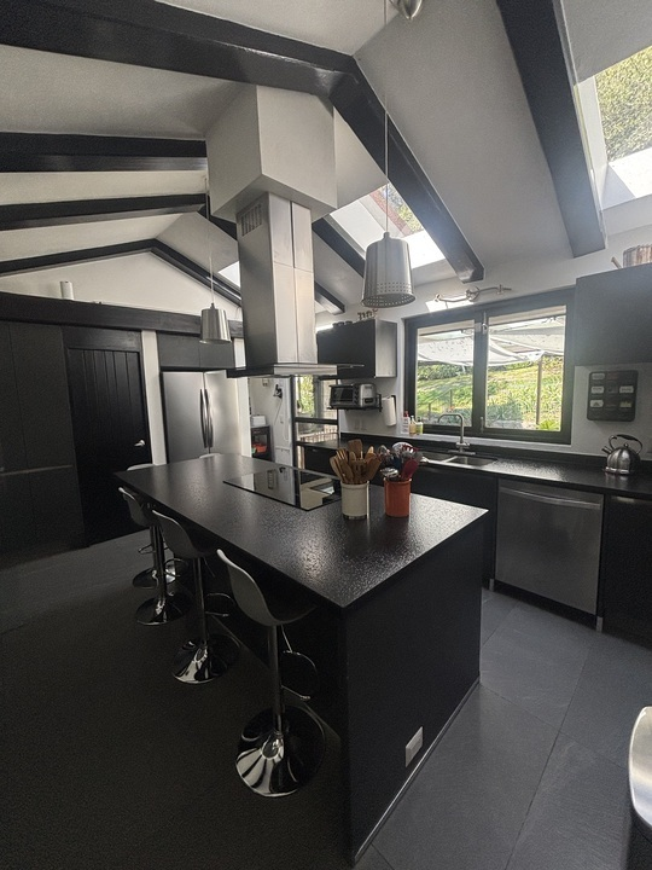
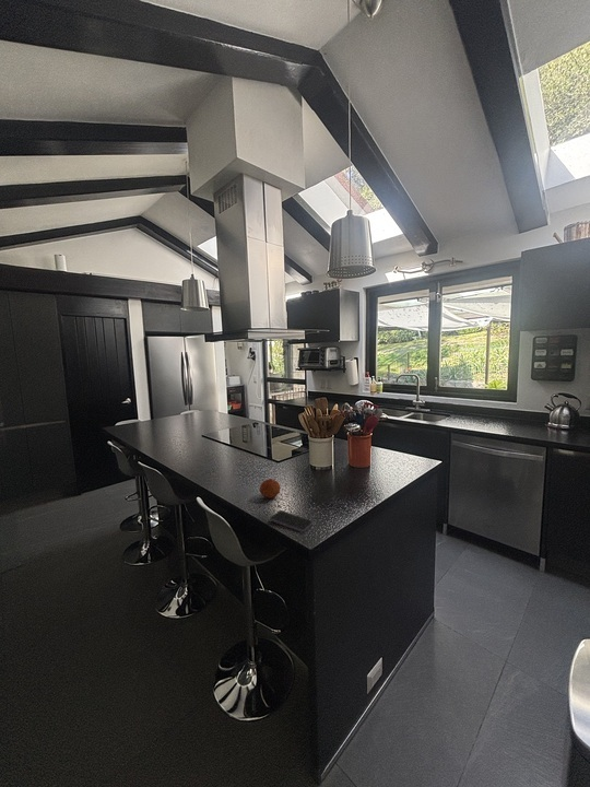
+ fruit (270, 488)
+ smartphone (291, 520)
